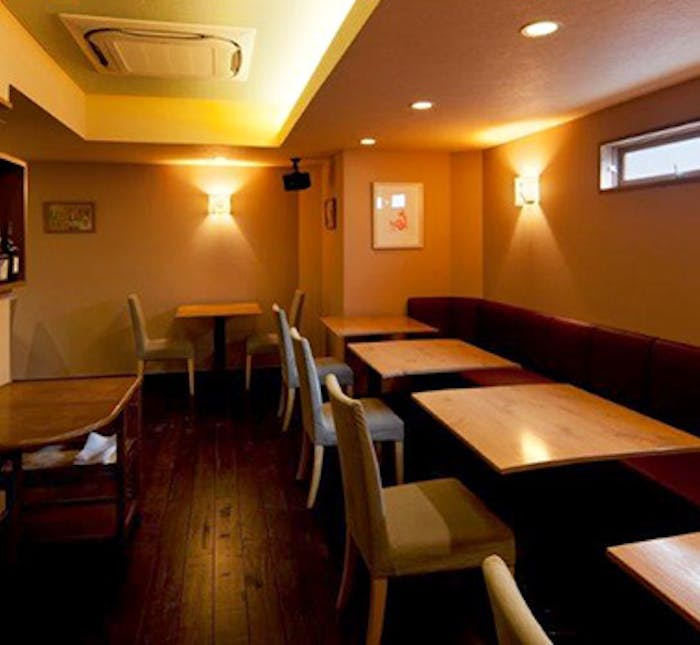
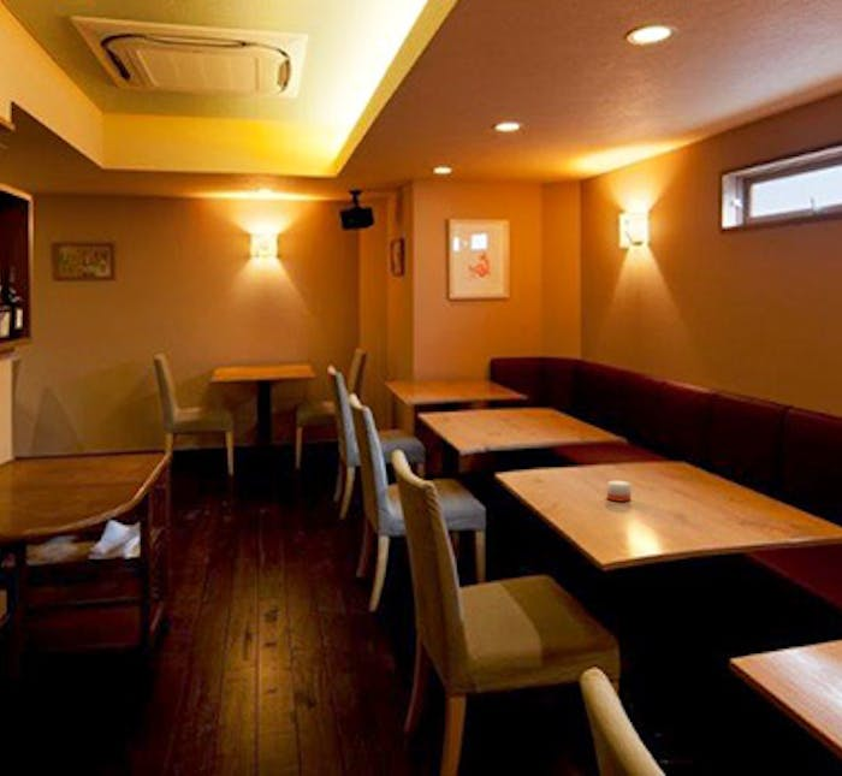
+ candle (618, 482)
